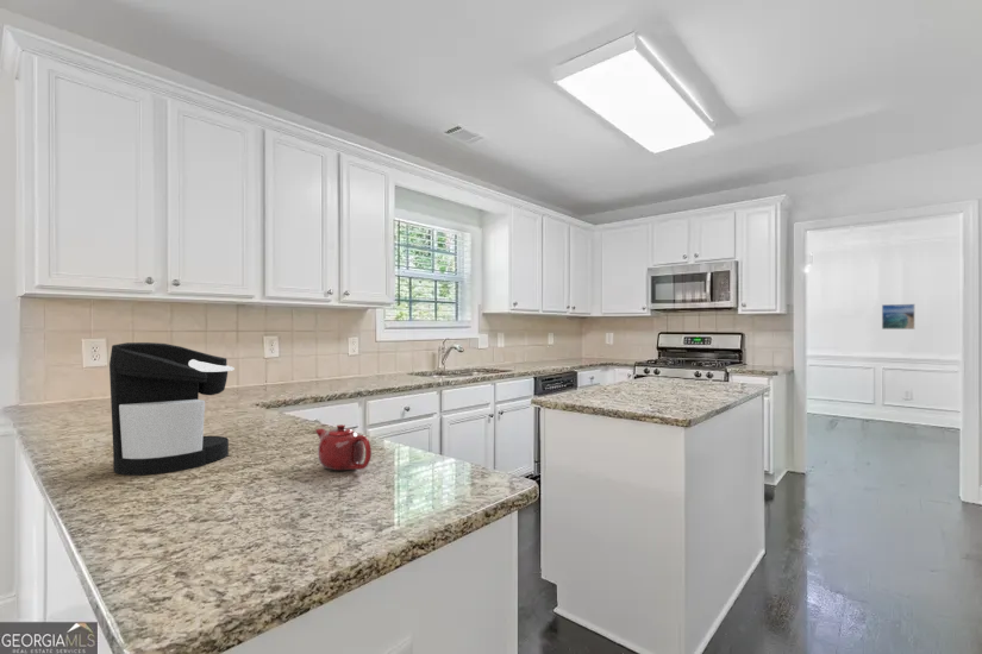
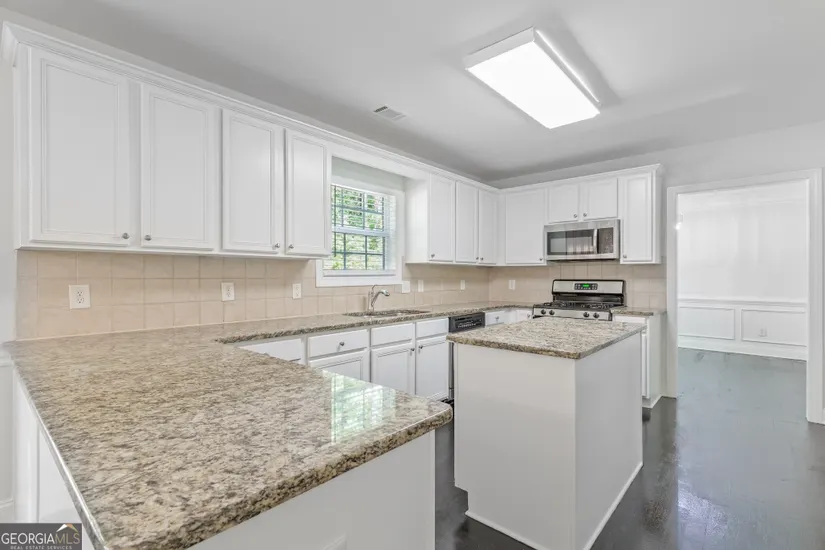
- coffee maker (176, 401)
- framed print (897, 316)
- teapot (342, 446)
